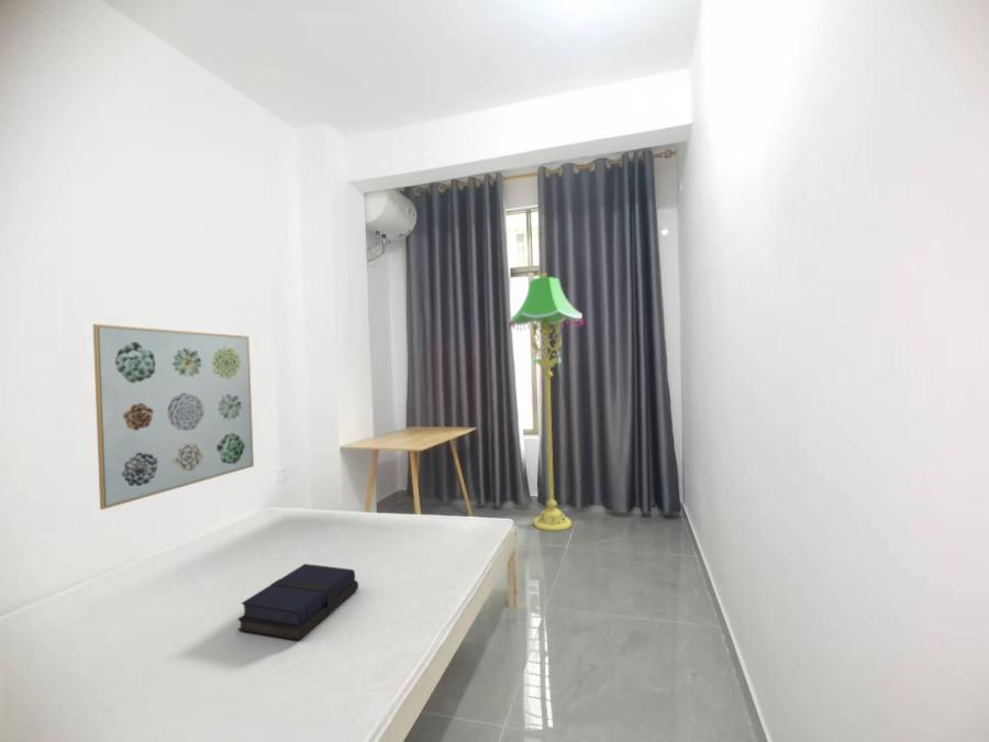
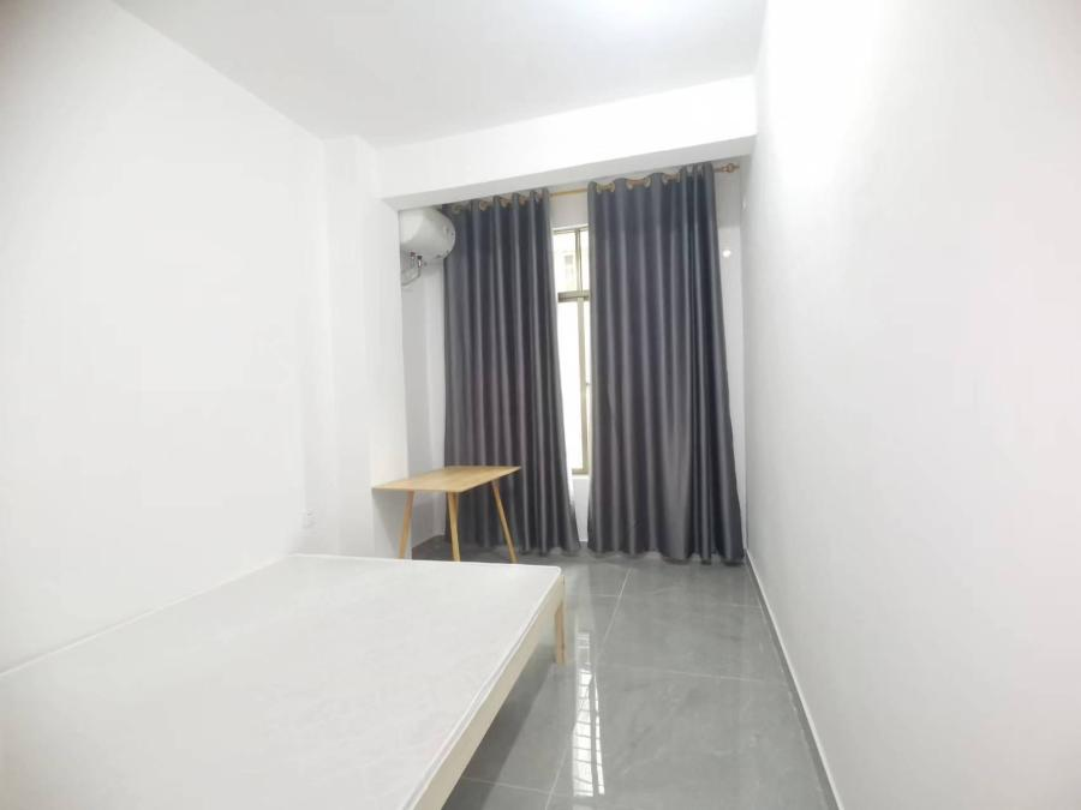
- book (302, 597)
- floor lamp (547, 398)
- wall art (187, 408)
